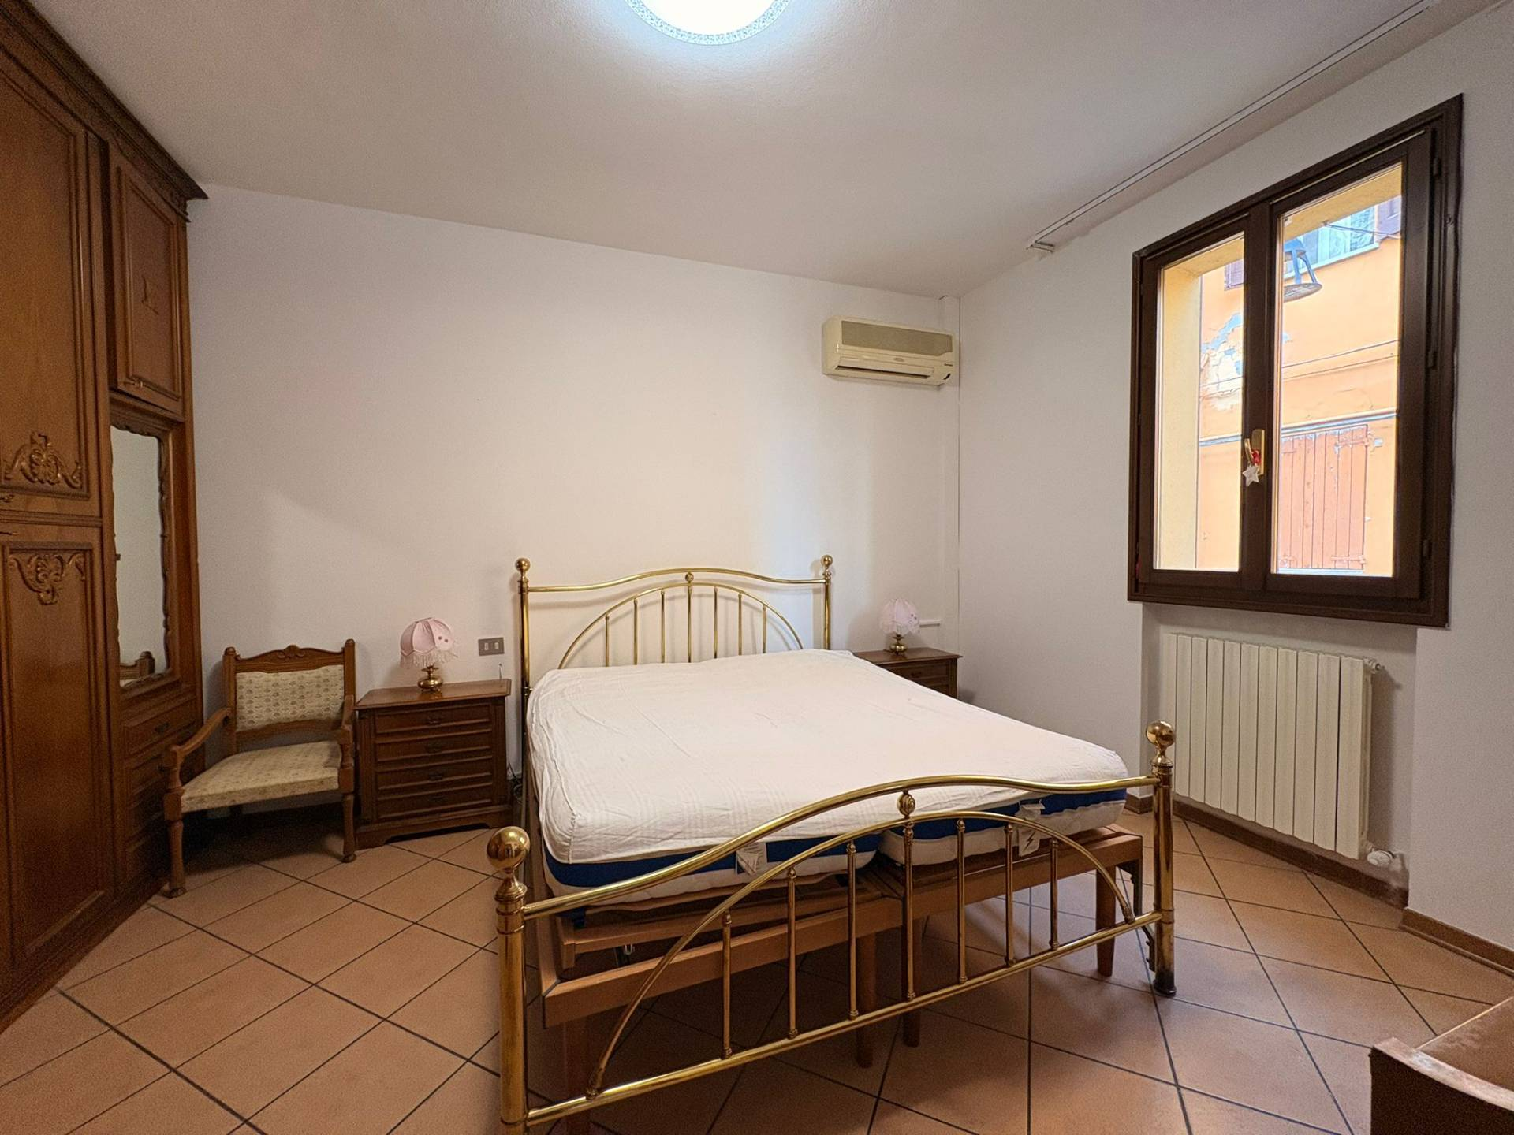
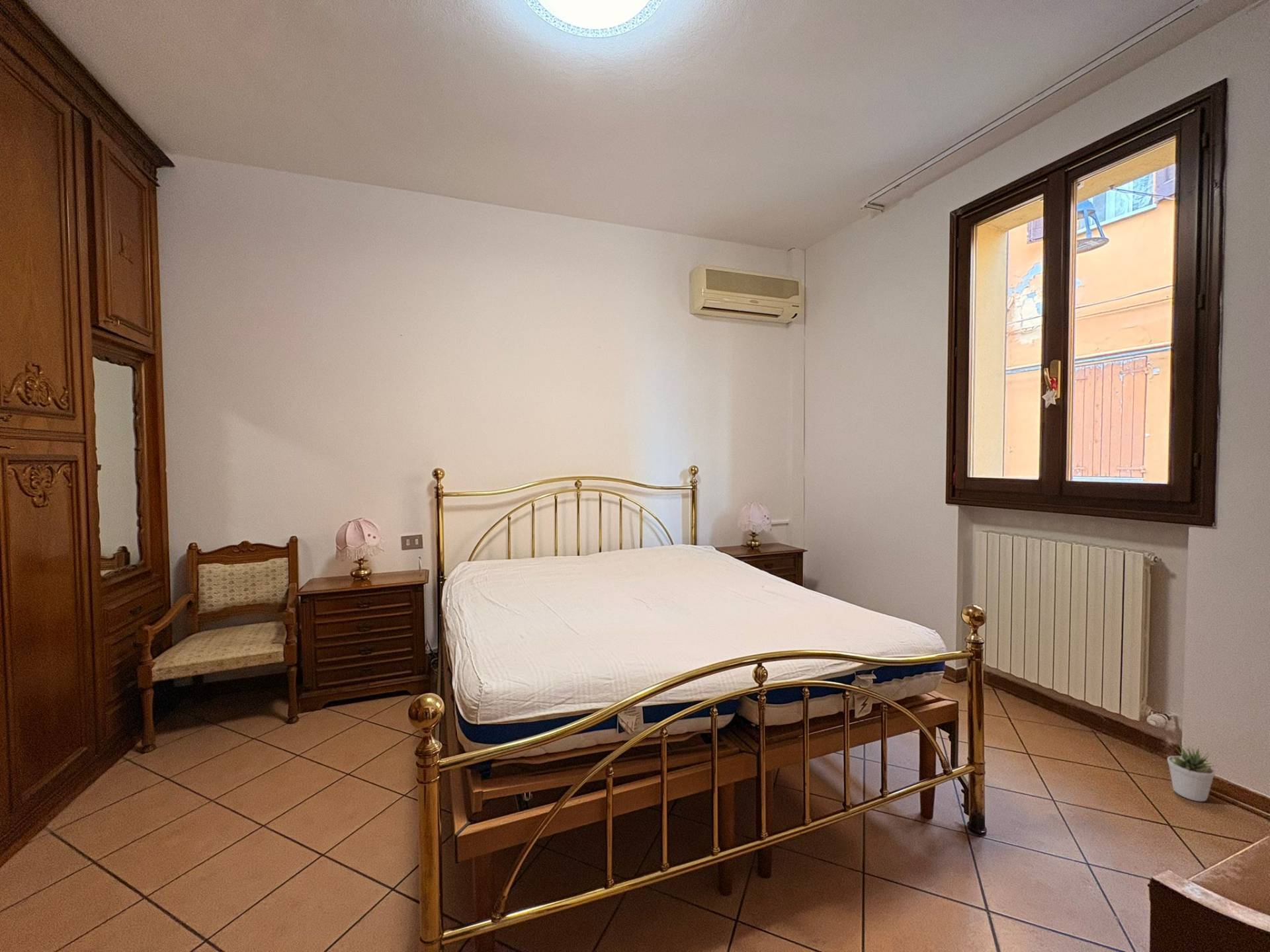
+ potted plant (1189, 769)
